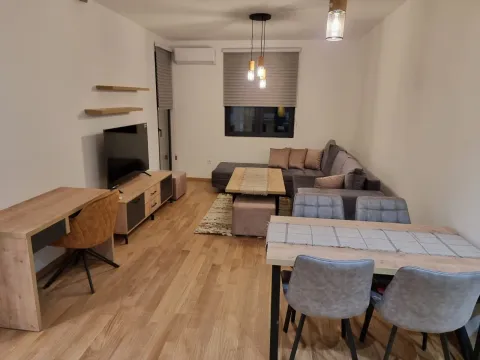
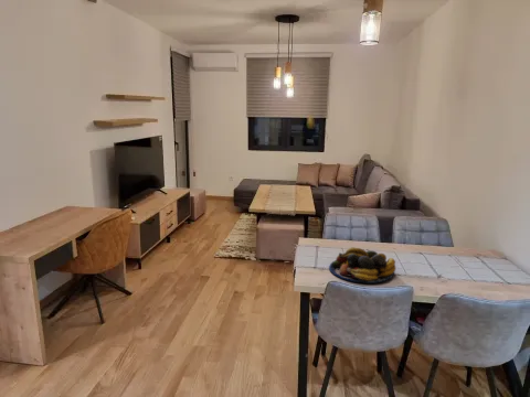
+ fruit bowl (361, 259)
